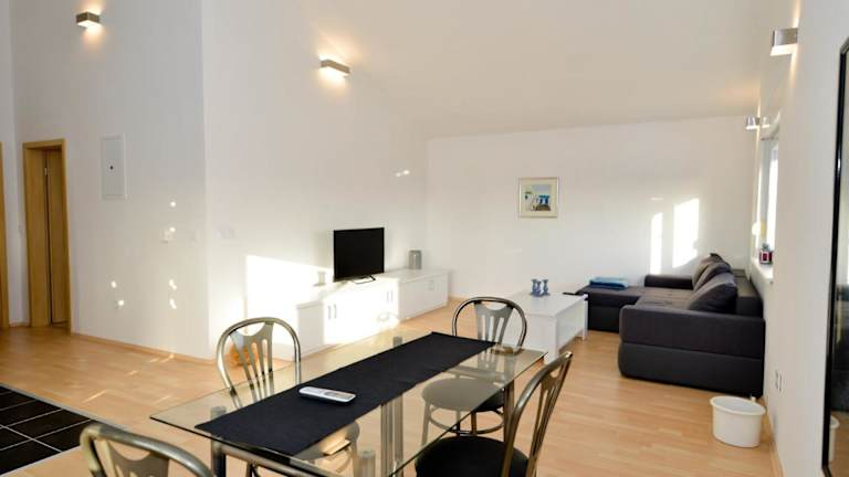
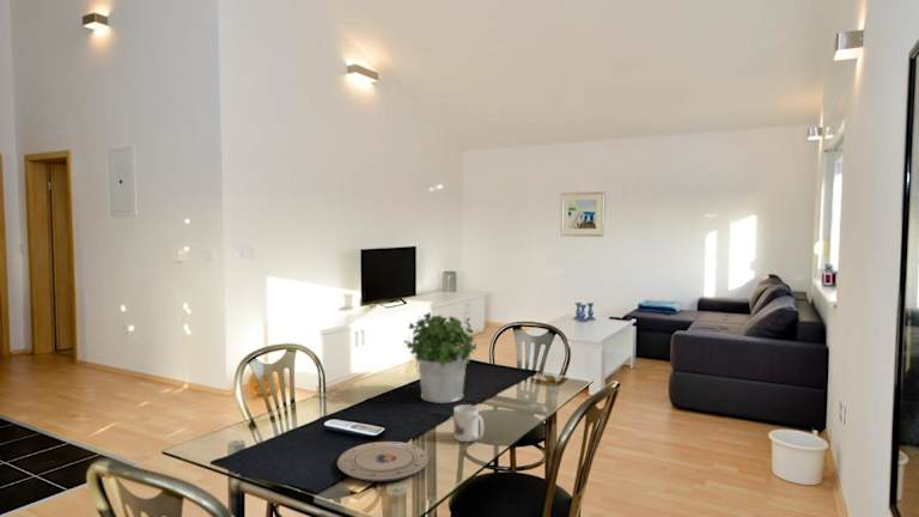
+ potted plant (440, 355)
+ mug (469, 424)
+ plate (383, 461)
